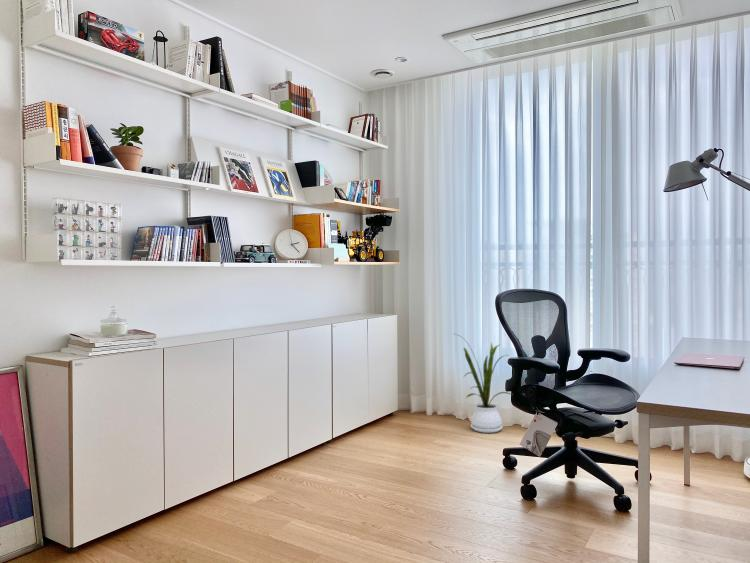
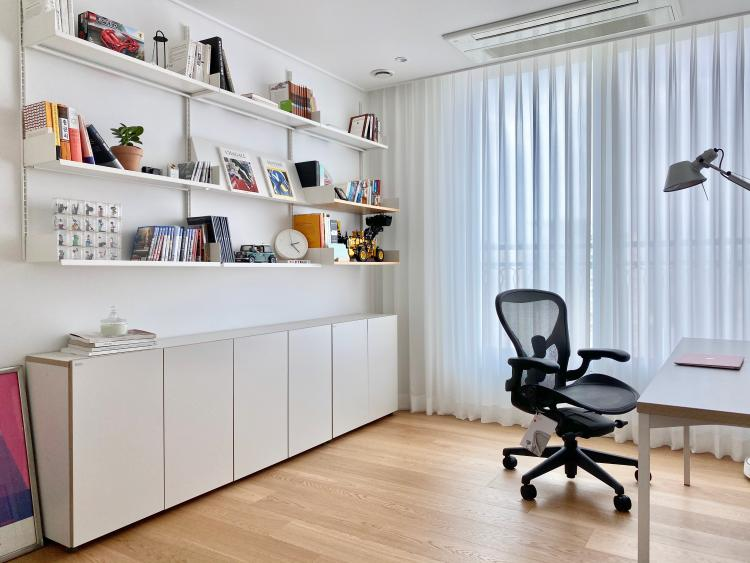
- house plant (482, 381)
